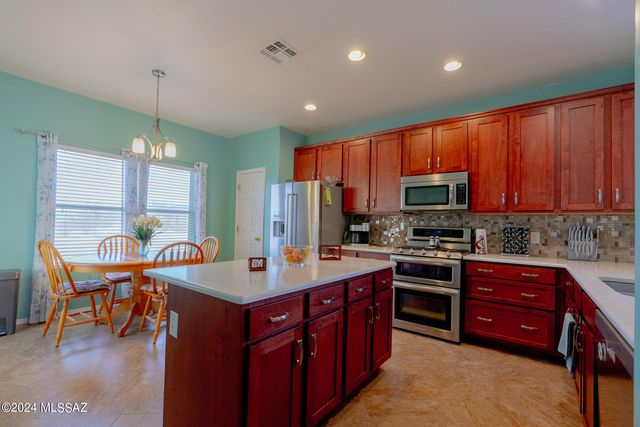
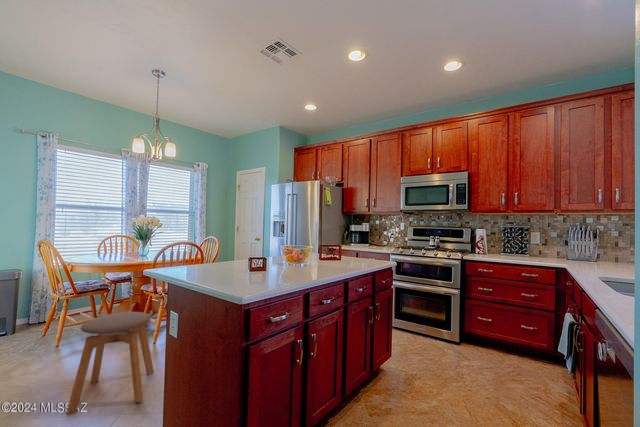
+ stool (116, 342)
